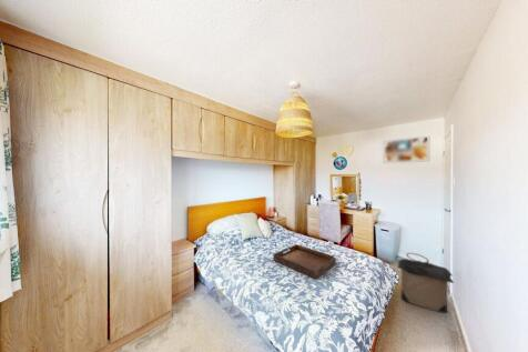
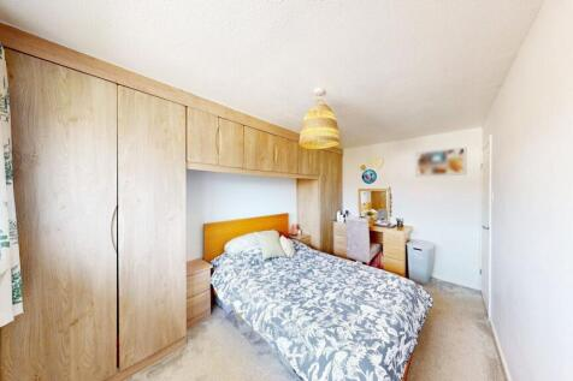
- serving tray (304, 259)
- laundry hamper (424, 278)
